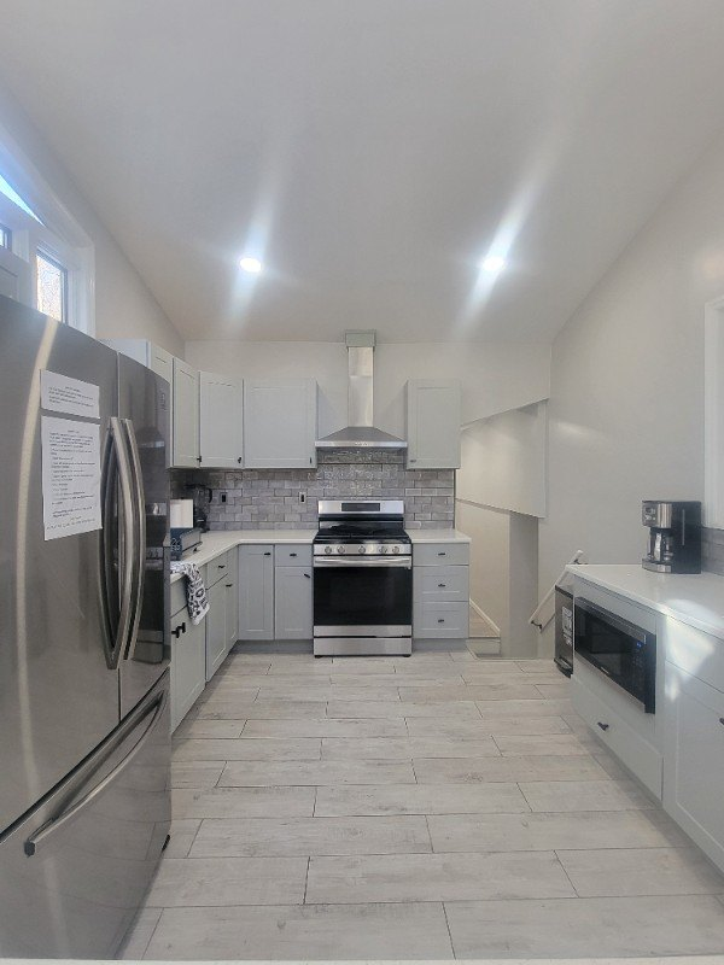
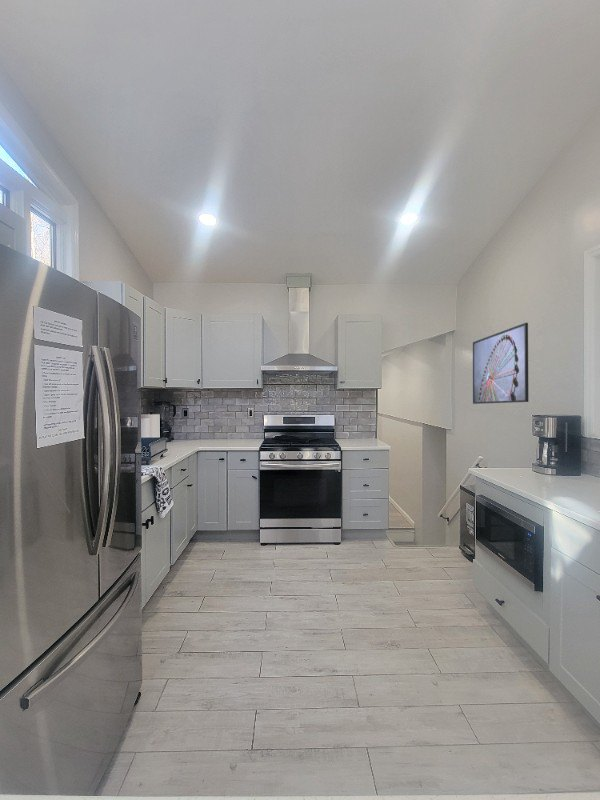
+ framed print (497, 368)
